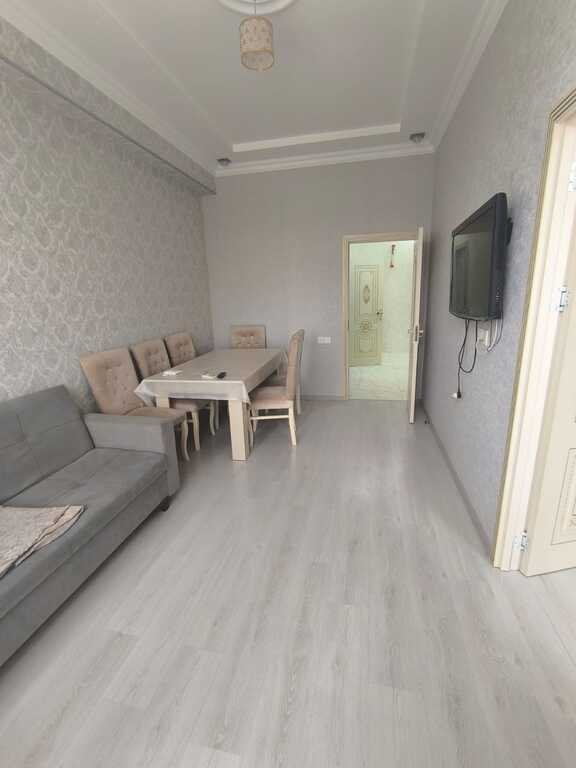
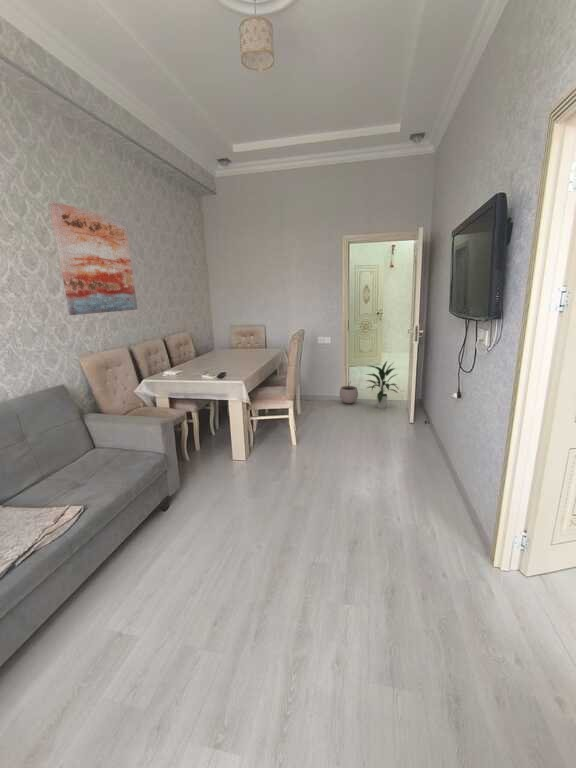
+ plant pot (348, 391)
+ wall art (100, 264)
+ indoor plant (382, 384)
